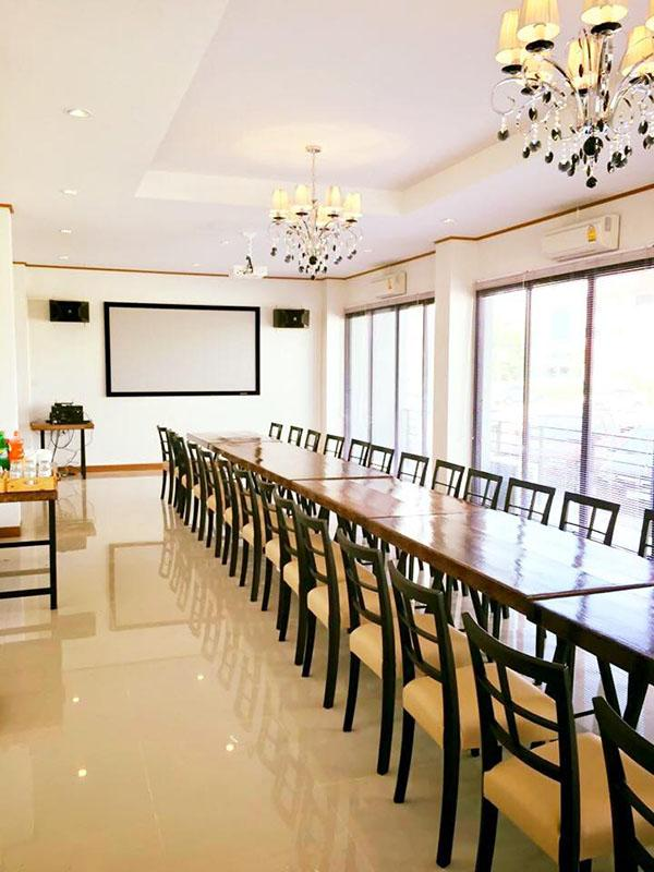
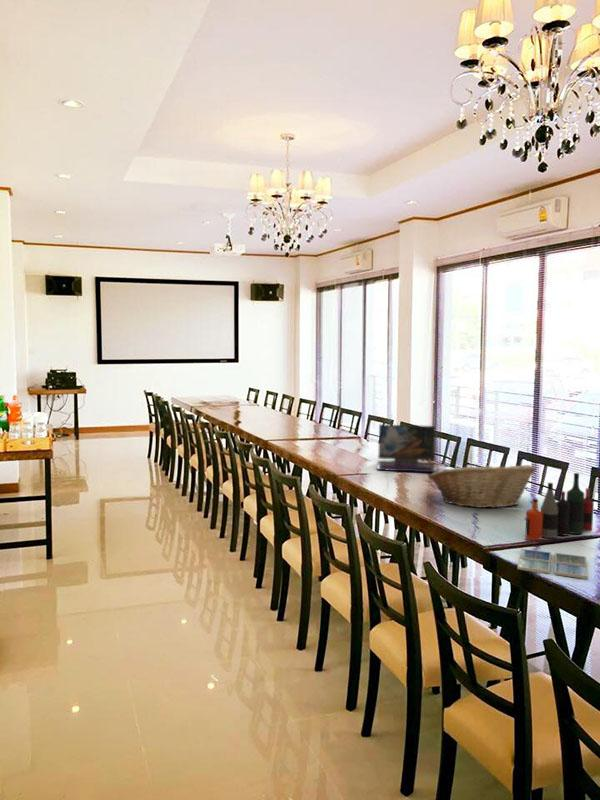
+ fruit basket (482, 480)
+ laptop (406, 447)
+ bottle collection (560, 504)
+ drink coaster (550, 562)
